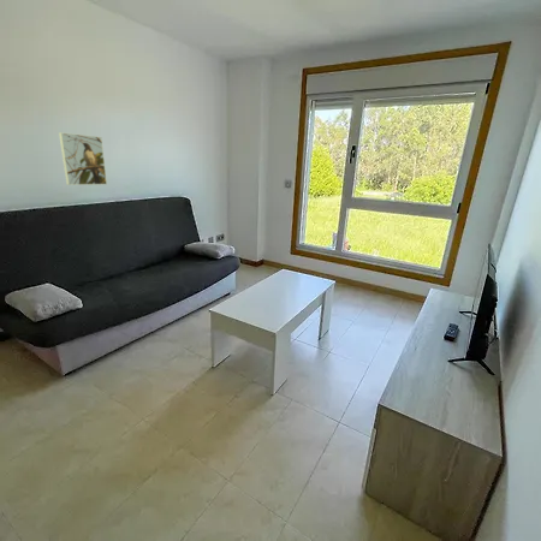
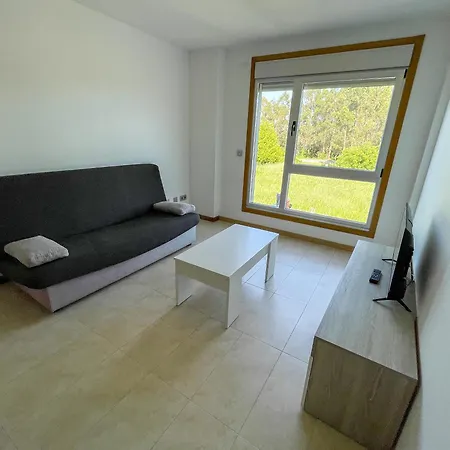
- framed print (84, 160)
